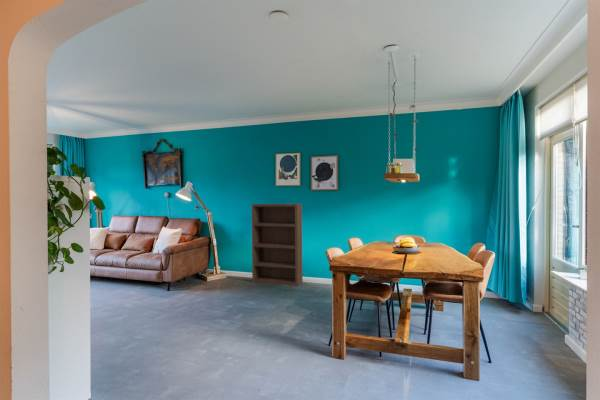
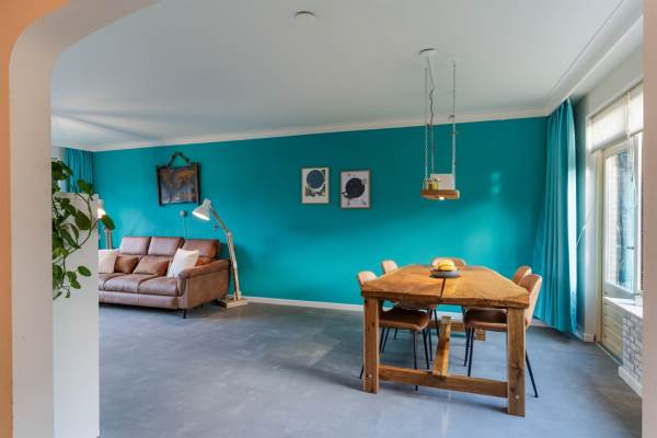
- bookcase (277, 243)
